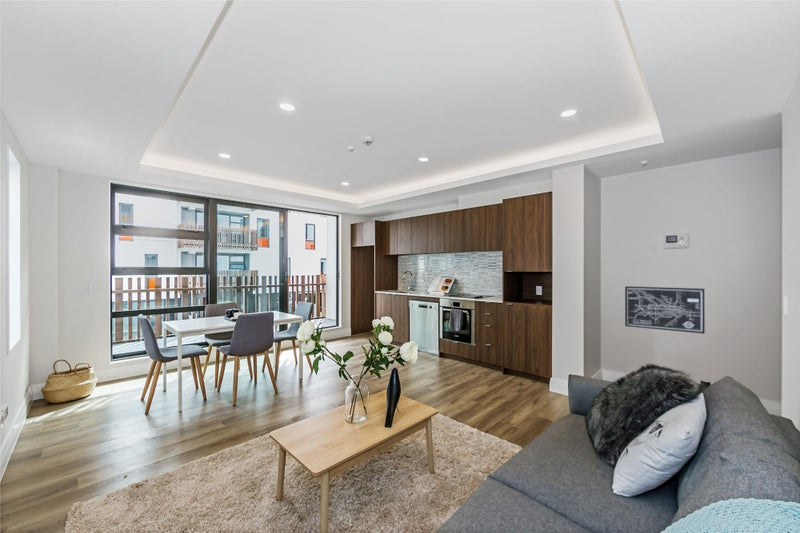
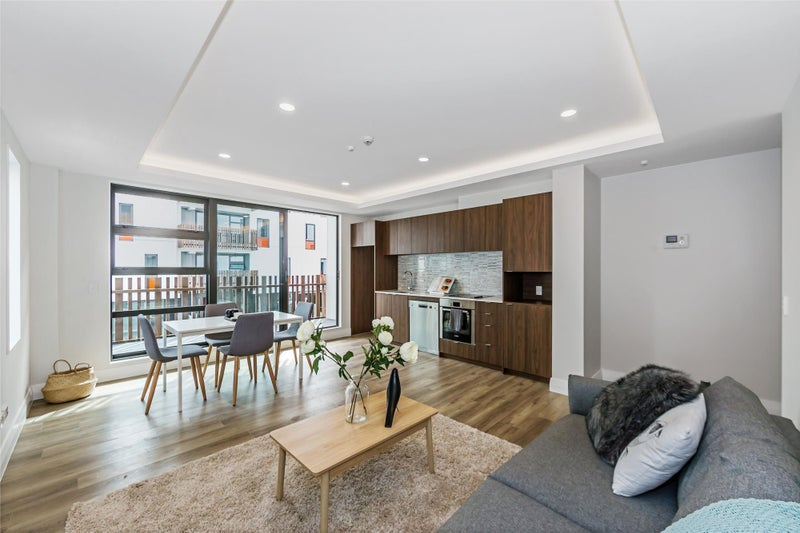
- wall art (662, 308)
